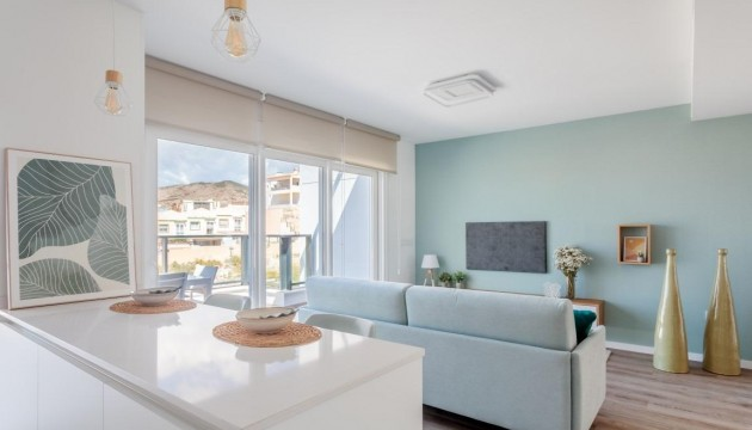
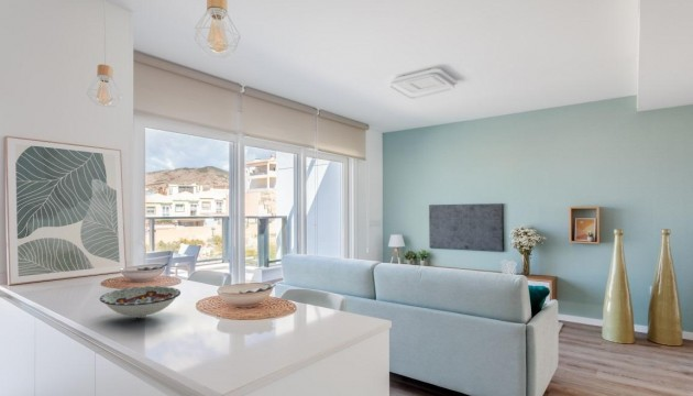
+ bowl (141, 305)
